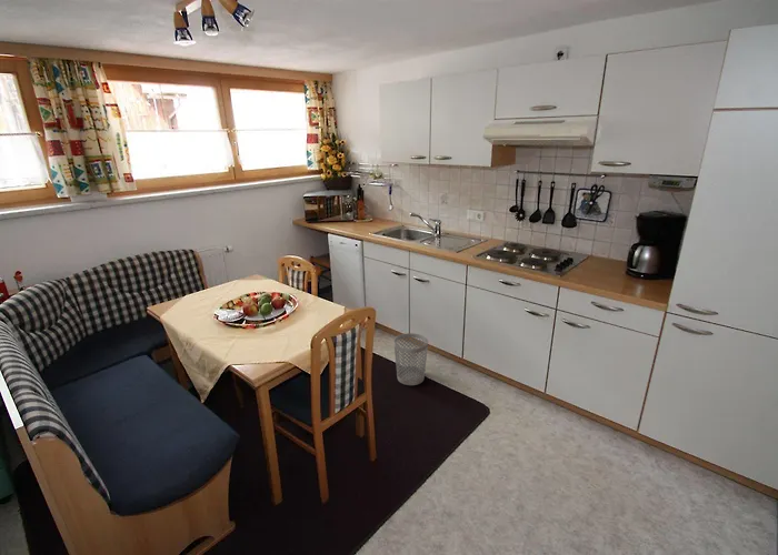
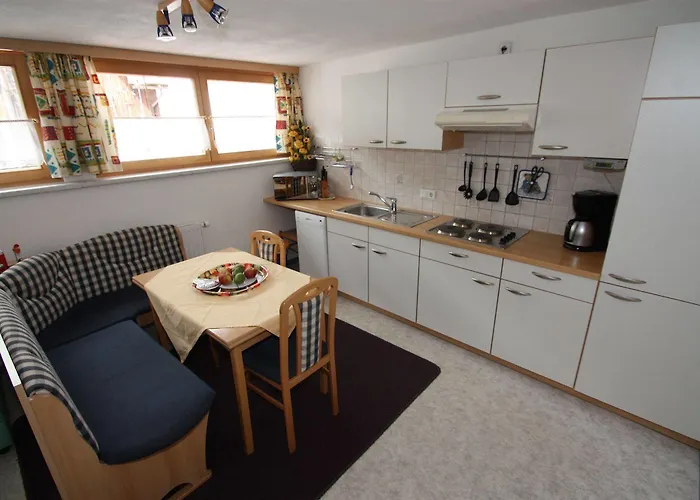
- wastebasket (410, 360)
